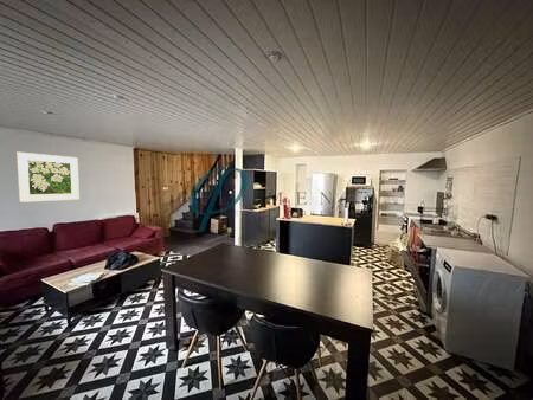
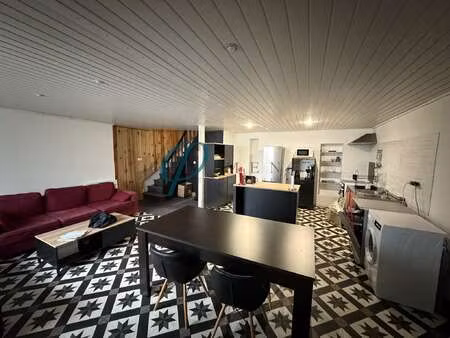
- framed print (51, 178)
